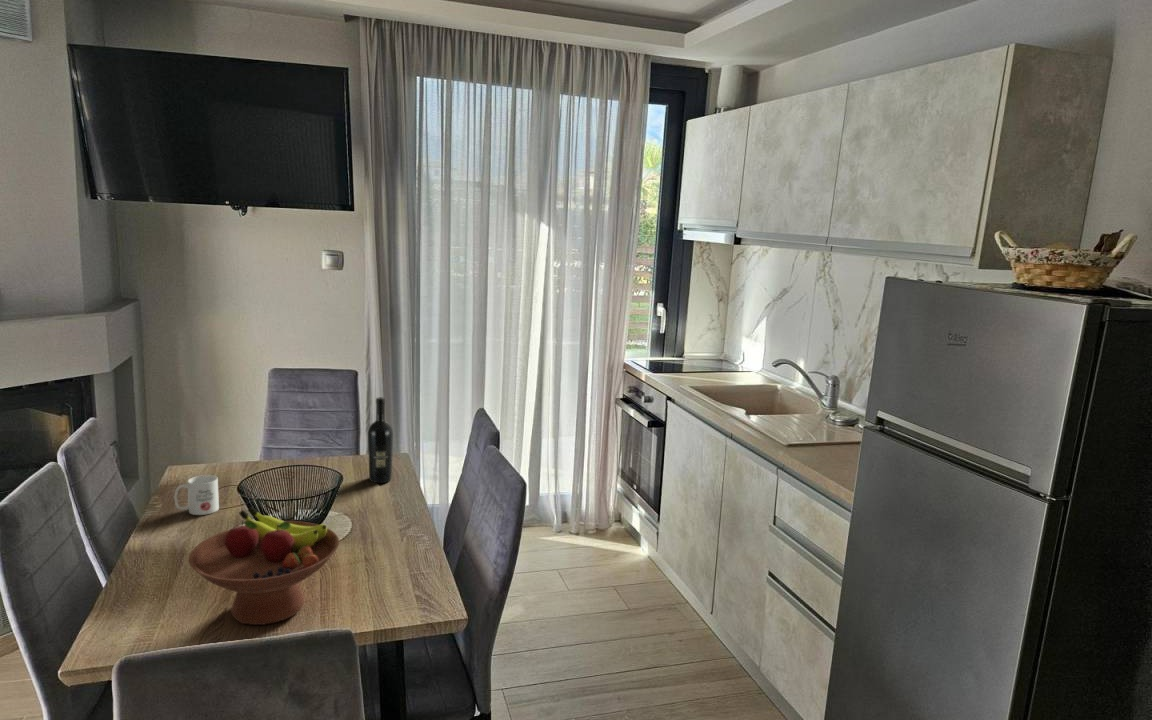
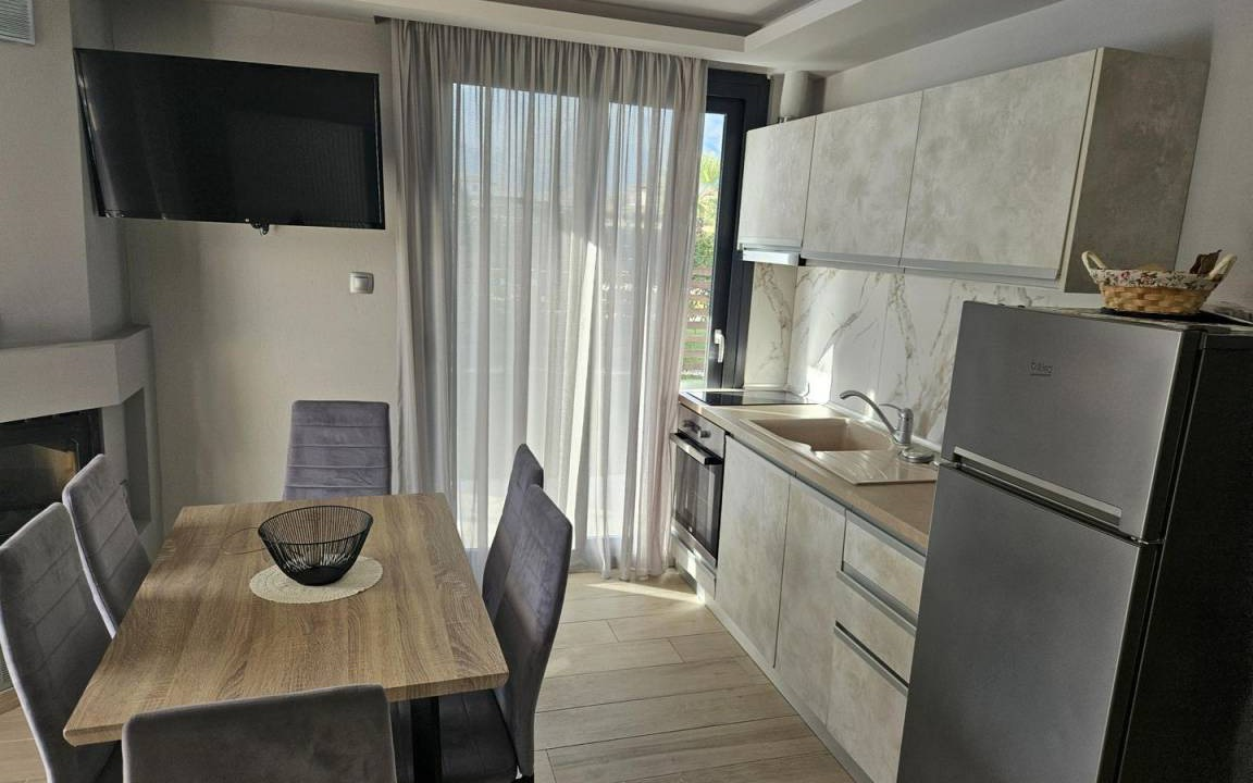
- fruit bowl (267, 566)
- mug (196, 495)
- wine bottle (380, 439)
